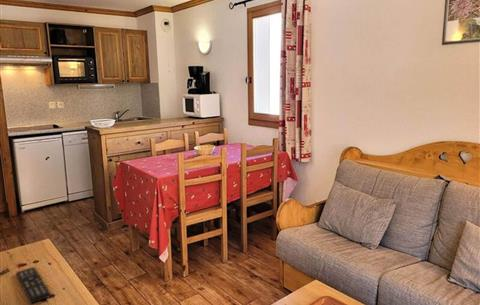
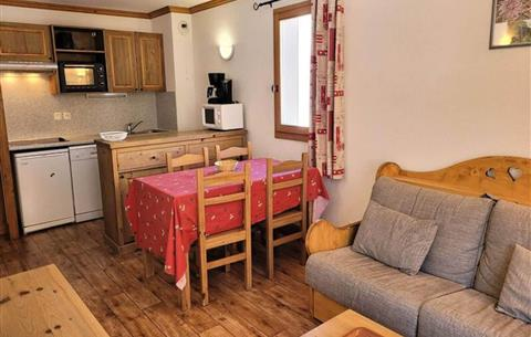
- remote control (32, 283)
